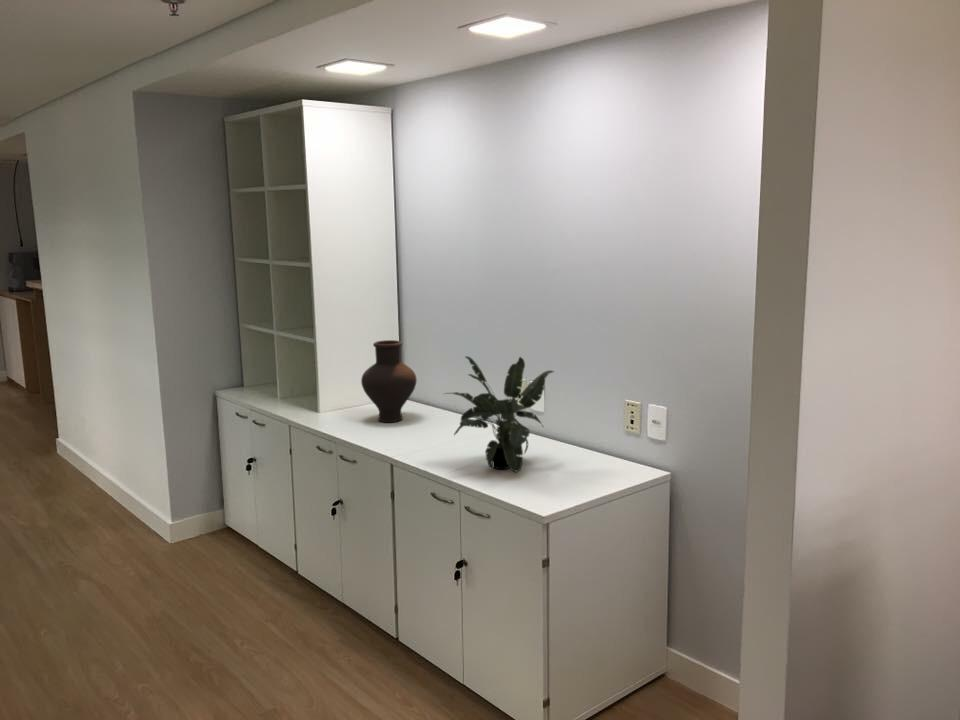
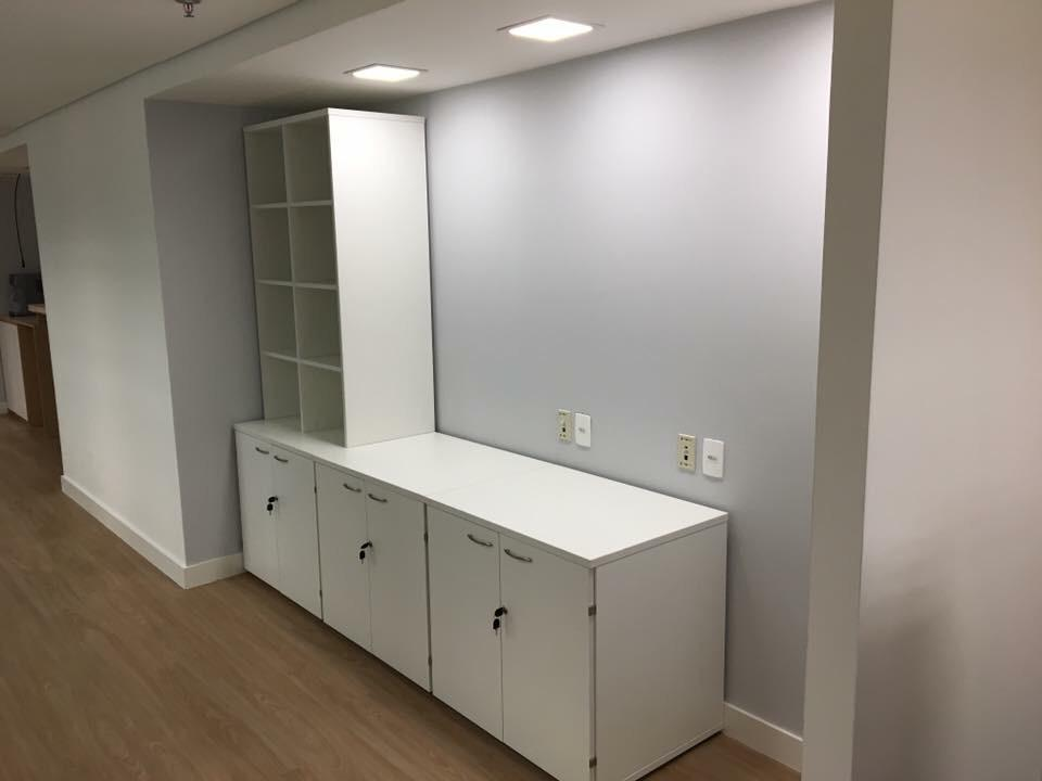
- vase (389, 381)
- potted plant (496, 410)
